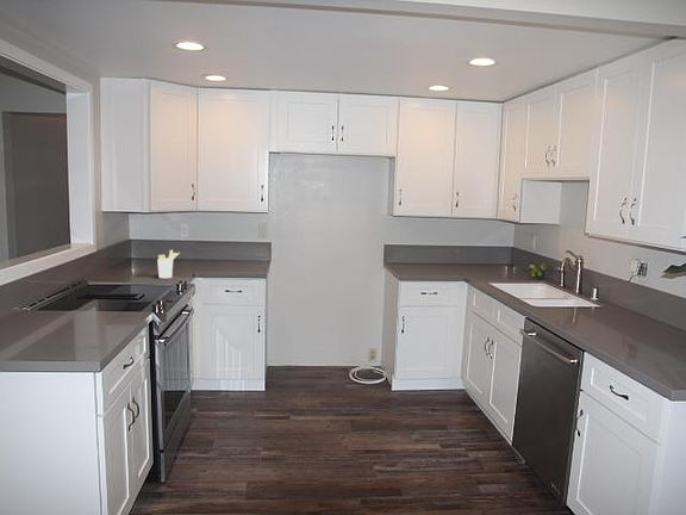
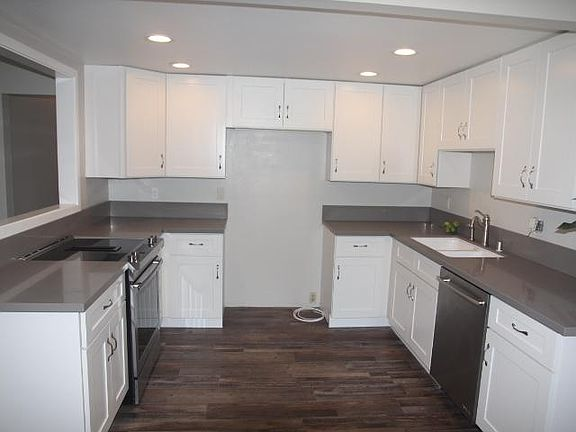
- utensil holder (168, 263)
